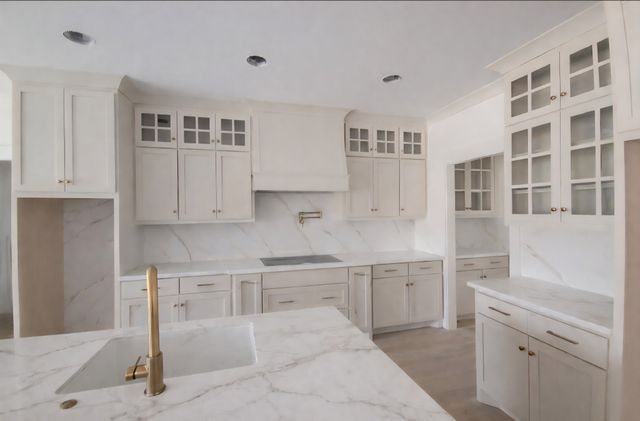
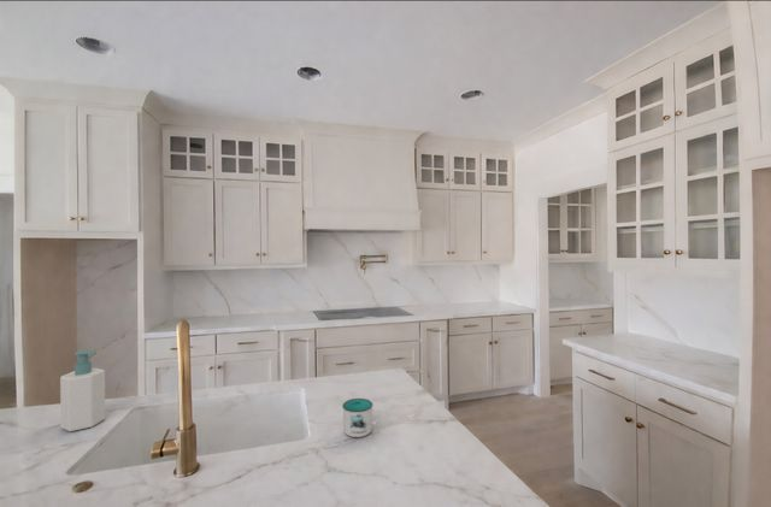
+ mug (361, 417)
+ soap bottle (83, 387)
